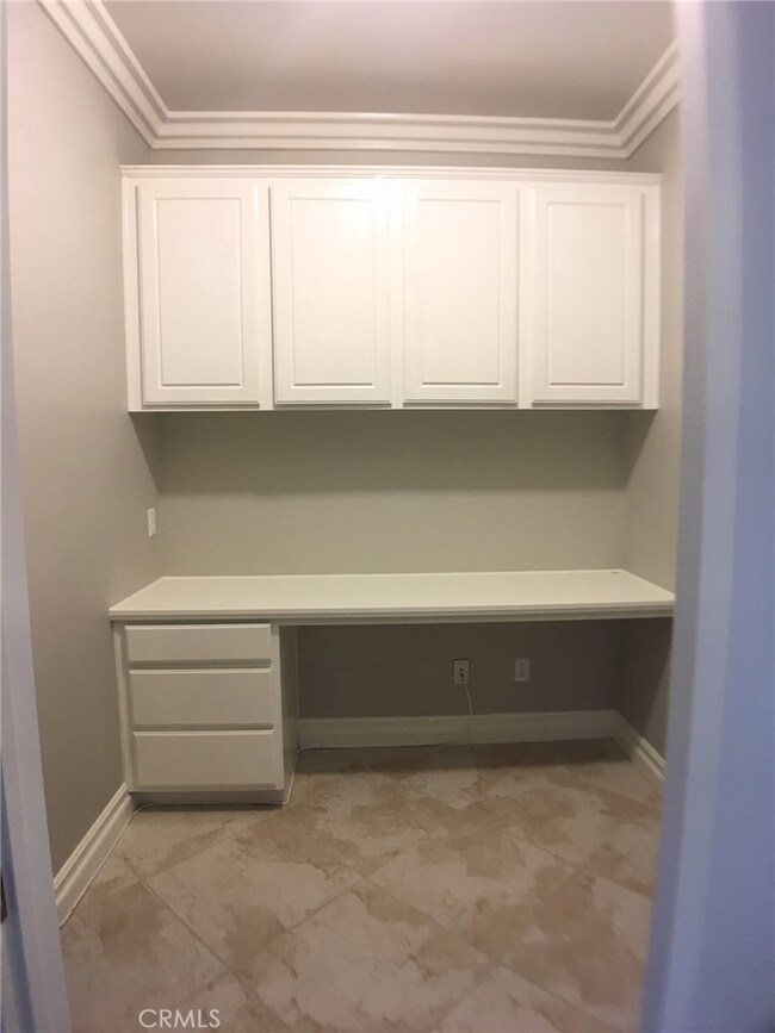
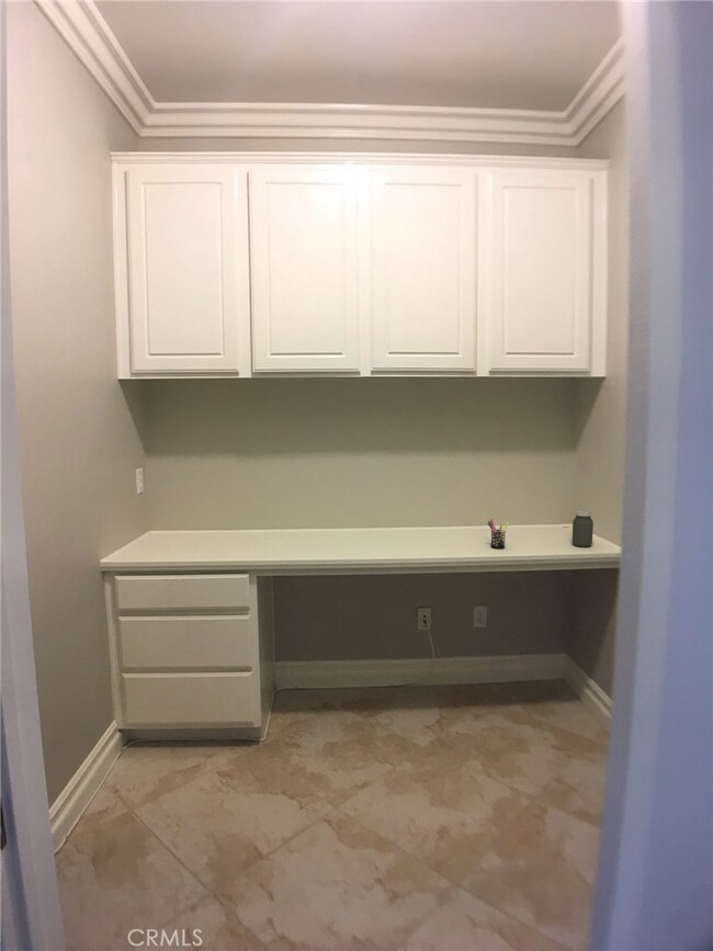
+ jar (582, 528)
+ pen holder (497, 533)
